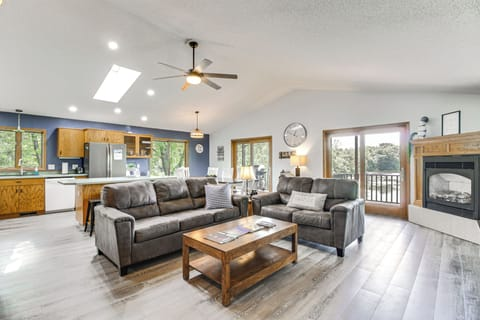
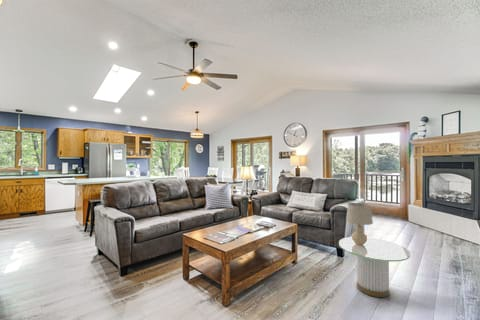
+ side table (372, 267)
+ table lamp (359, 224)
